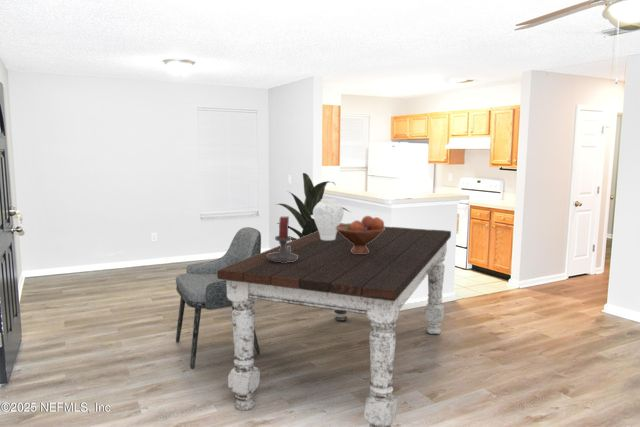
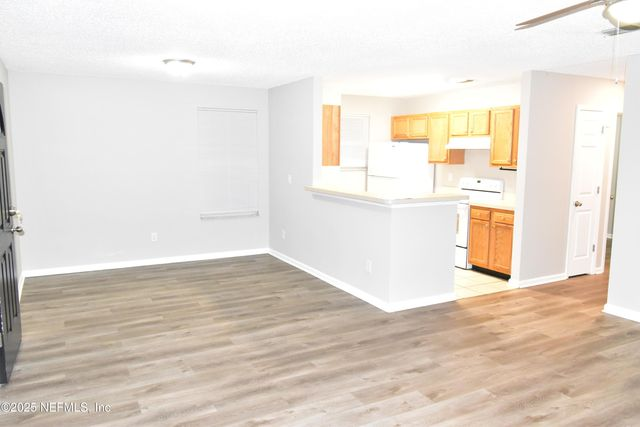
- fruit bowl (360, 234)
- candle holder (283, 237)
- dining table (356, 305)
- indoor plant (310, 233)
- vase (328, 219)
- dining chair (221, 290)
